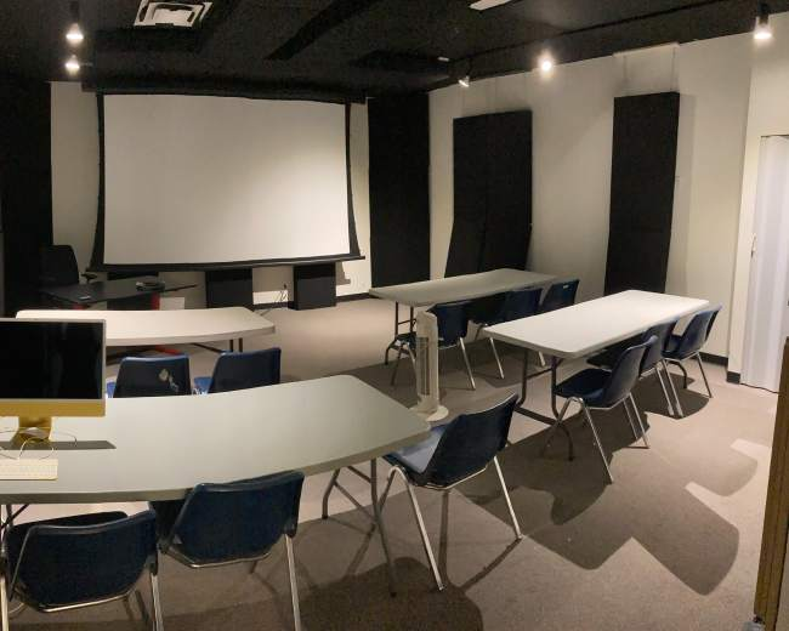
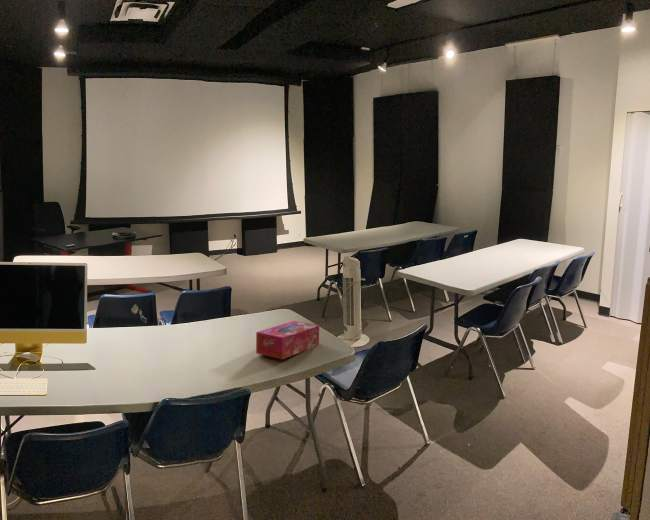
+ tissue box (288, 338)
